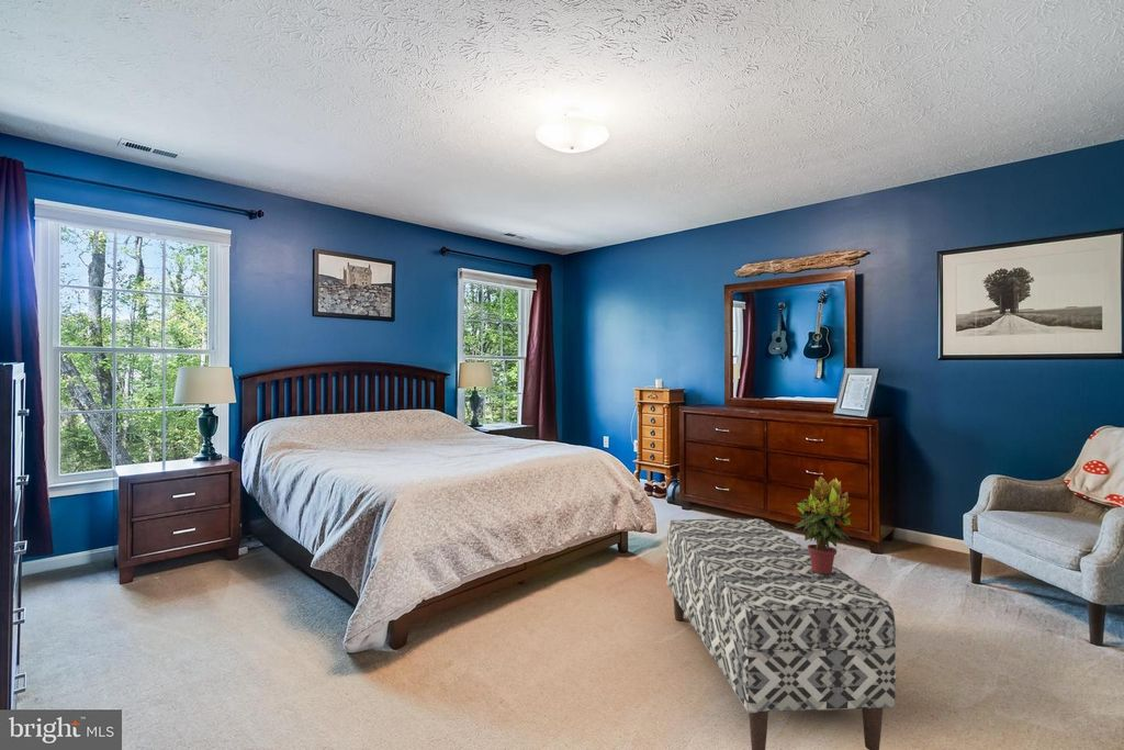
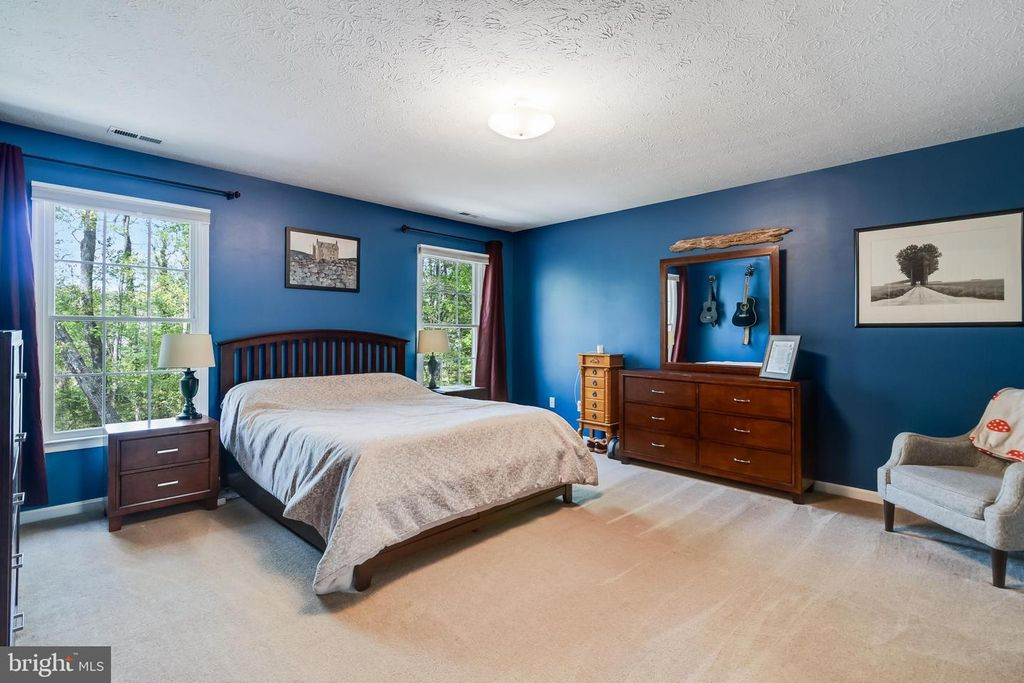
- potted plant (822, 524)
- bench (755, 611)
